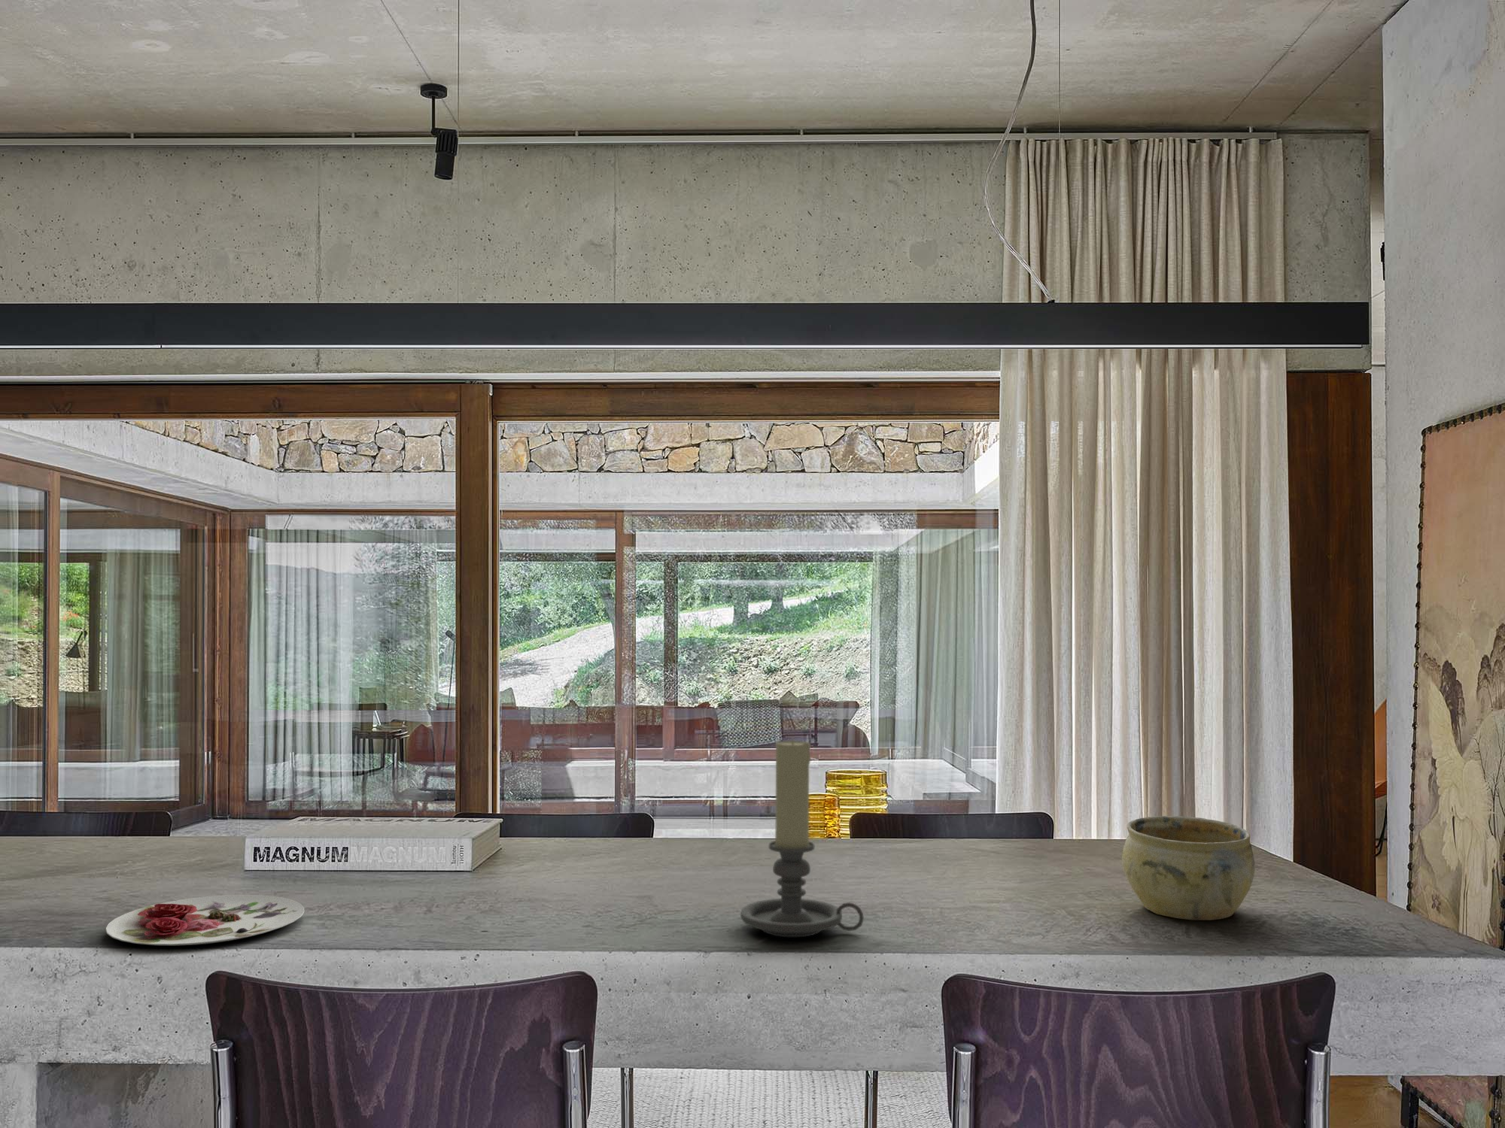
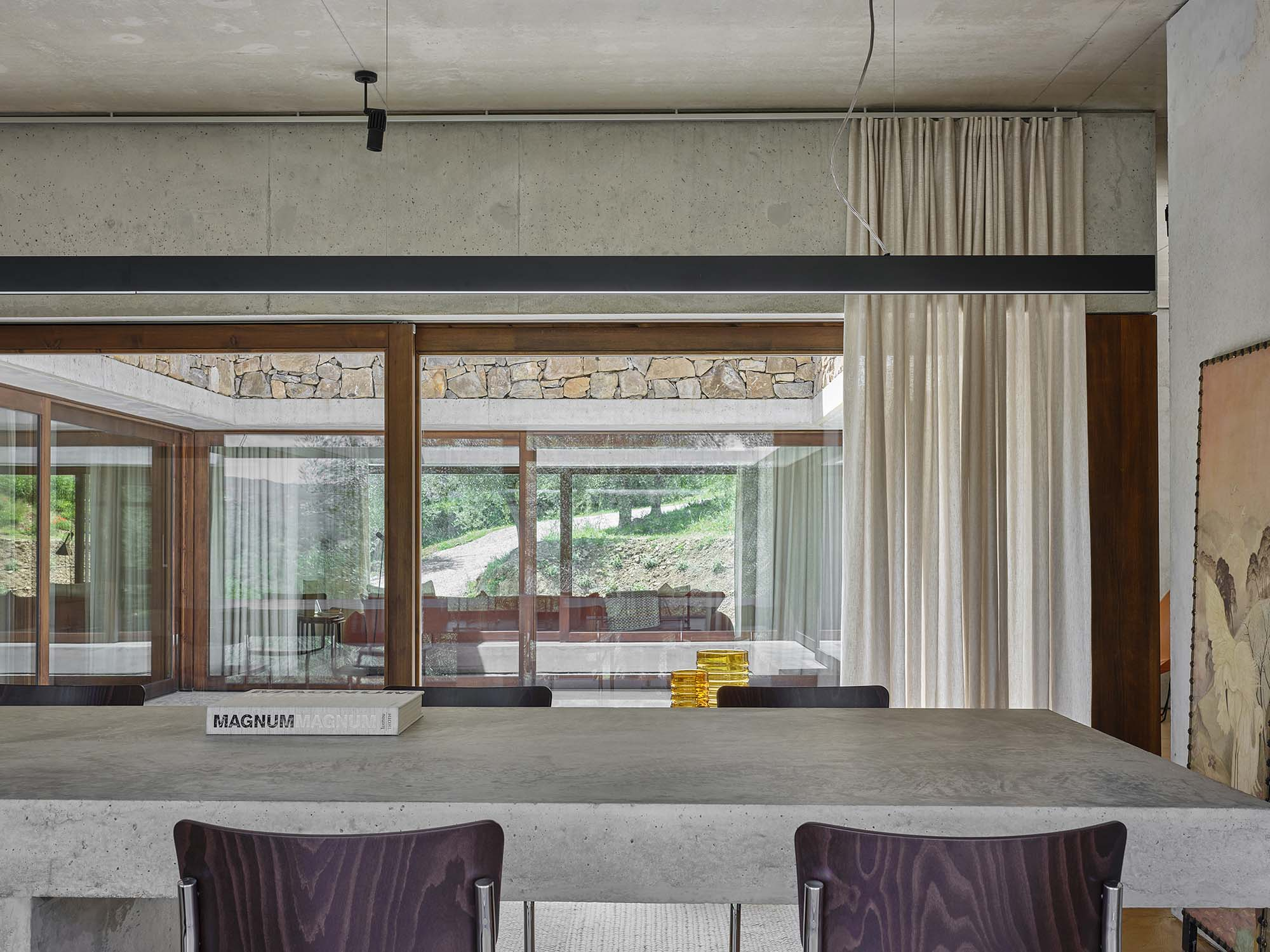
- ceramic bowl (1186, 867)
- plate (207, 917)
- candle holder (802, 833)
